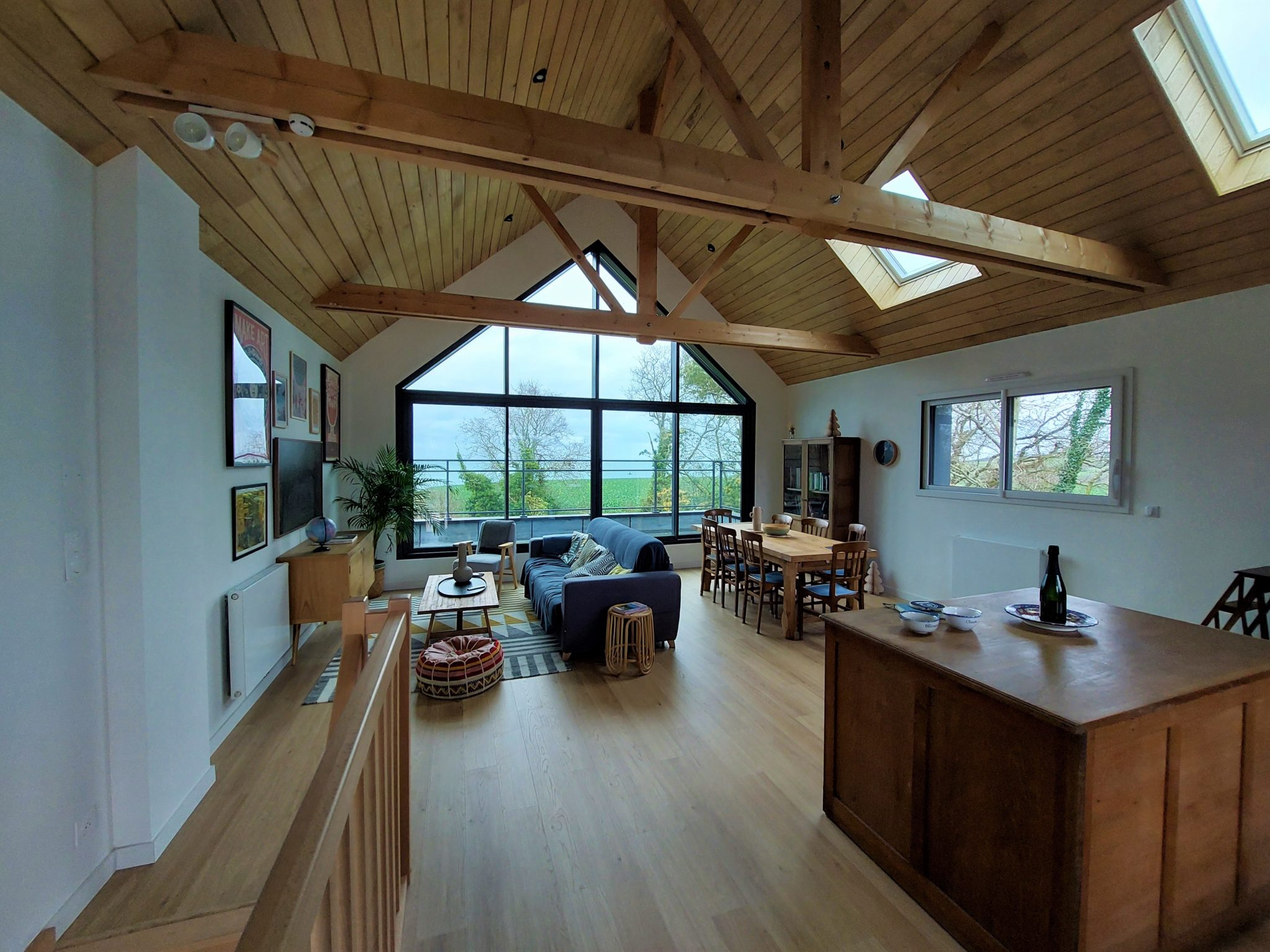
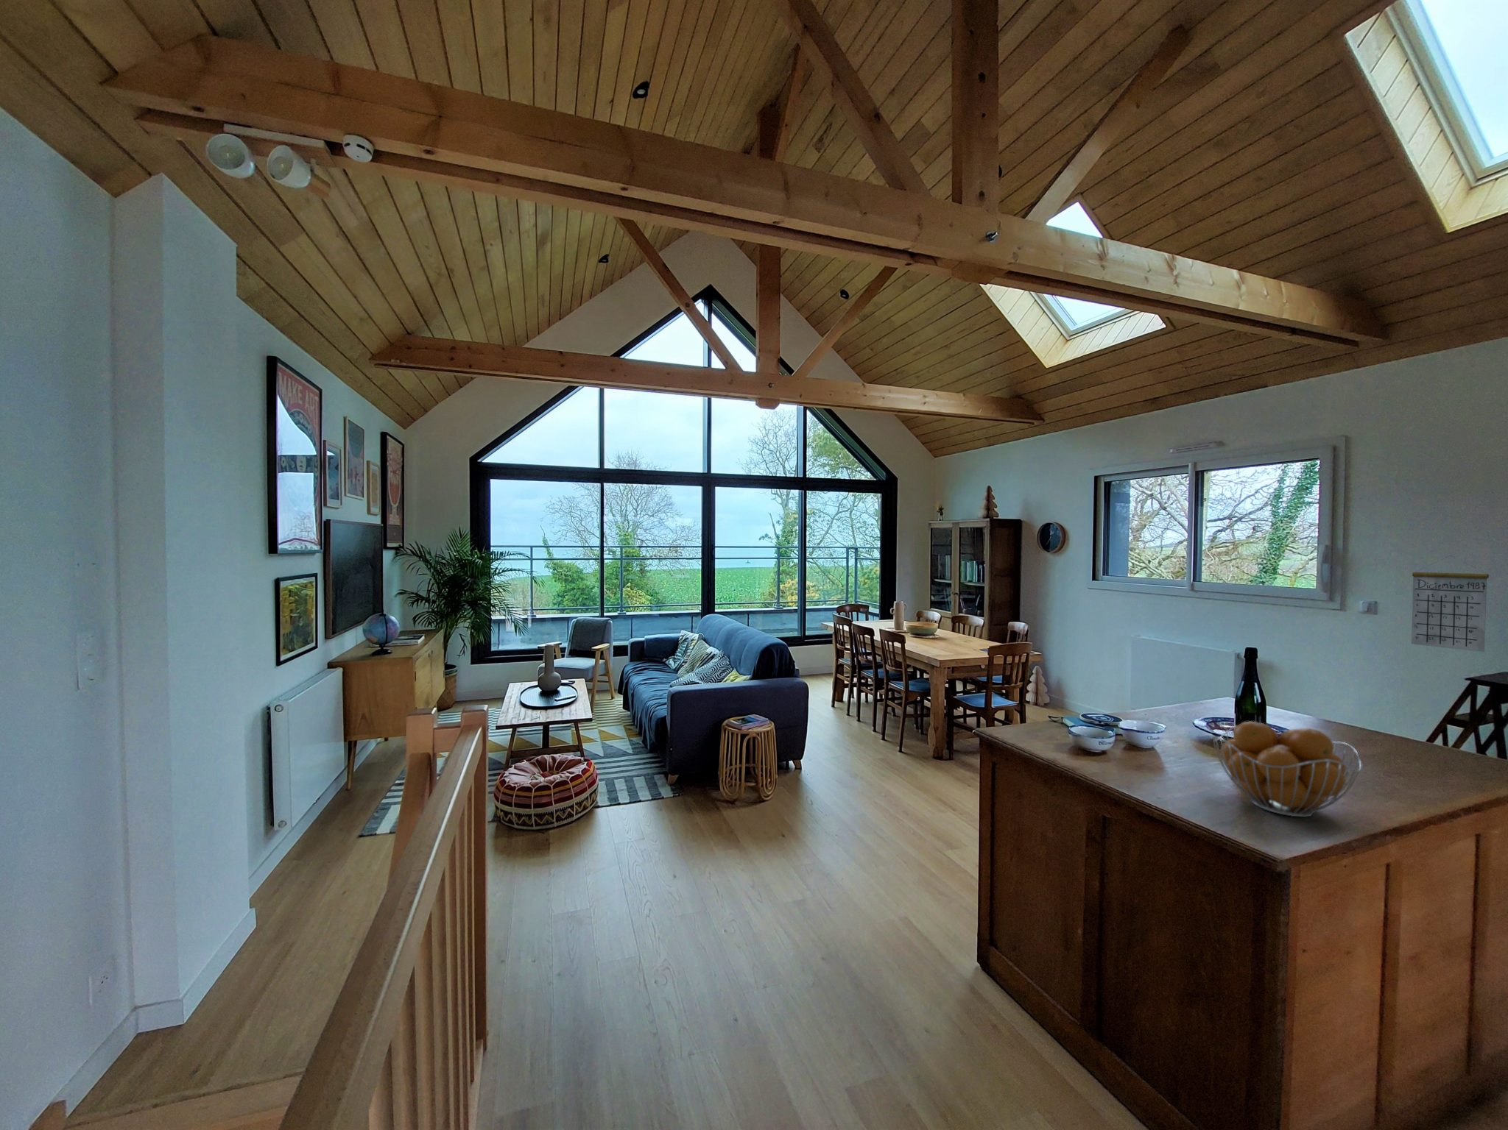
+ calendar (1447, 601)
+ fruit basket (1282, 766)
